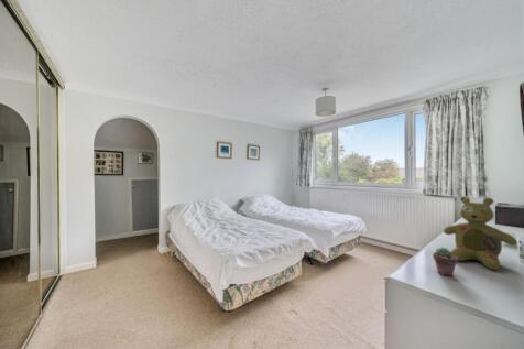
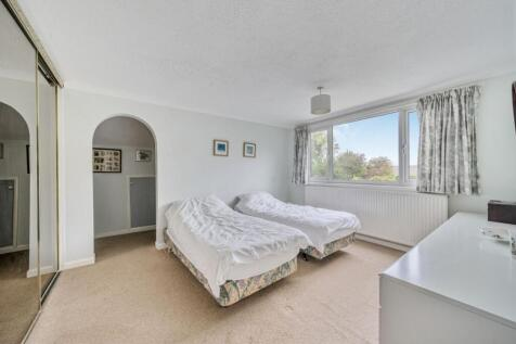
- stuffed bear (474, 229)
- potted succulent (445, 260)
